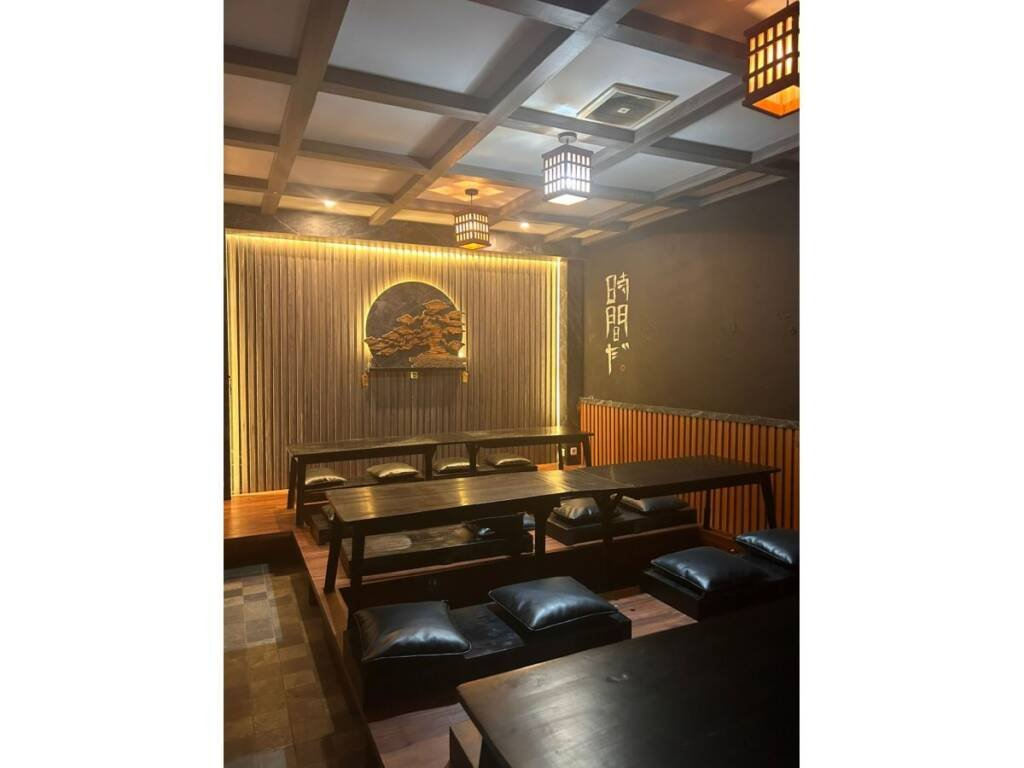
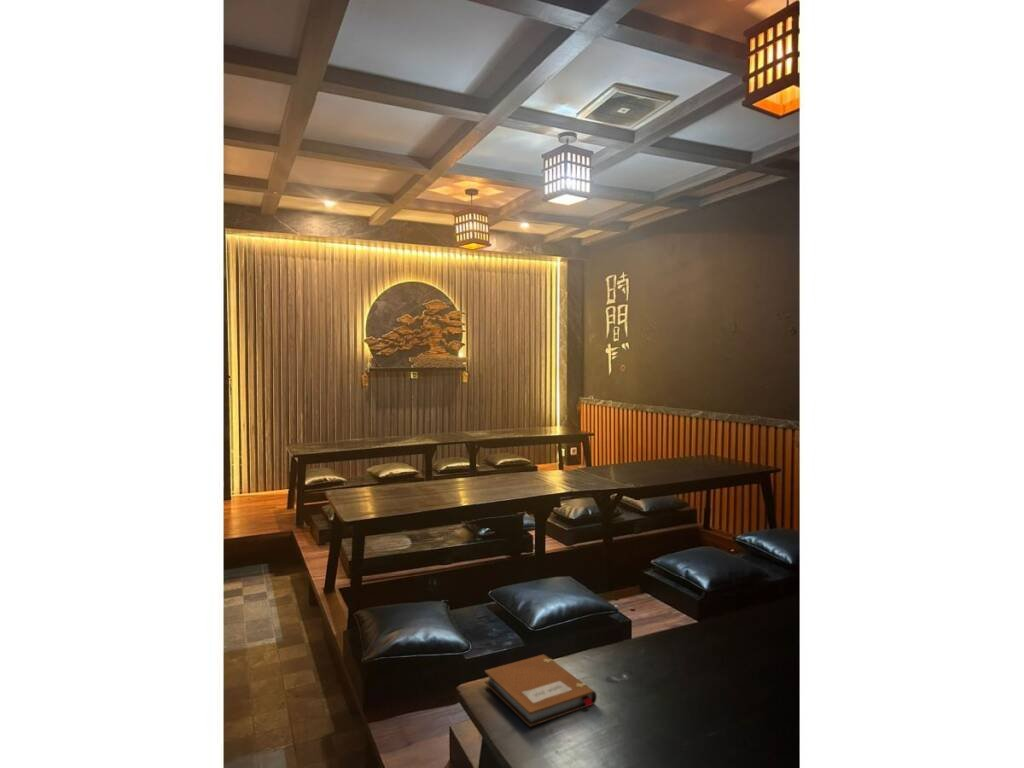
+ notebook (540, 687)
